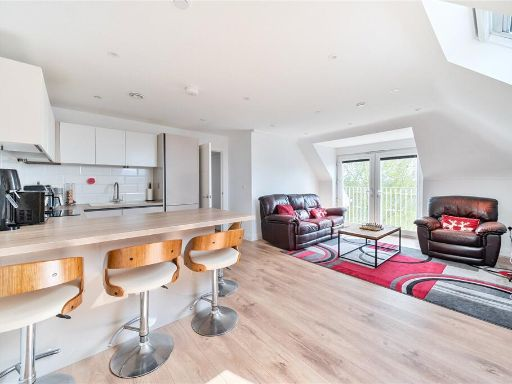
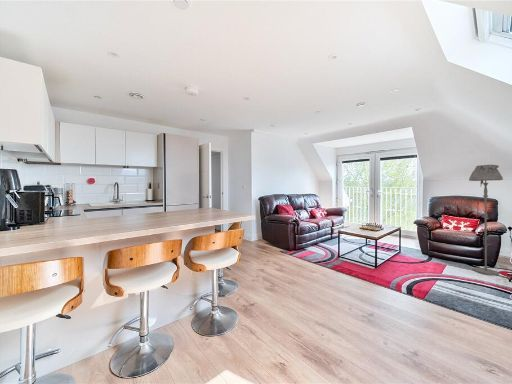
+ floor lamp (485, 218)
